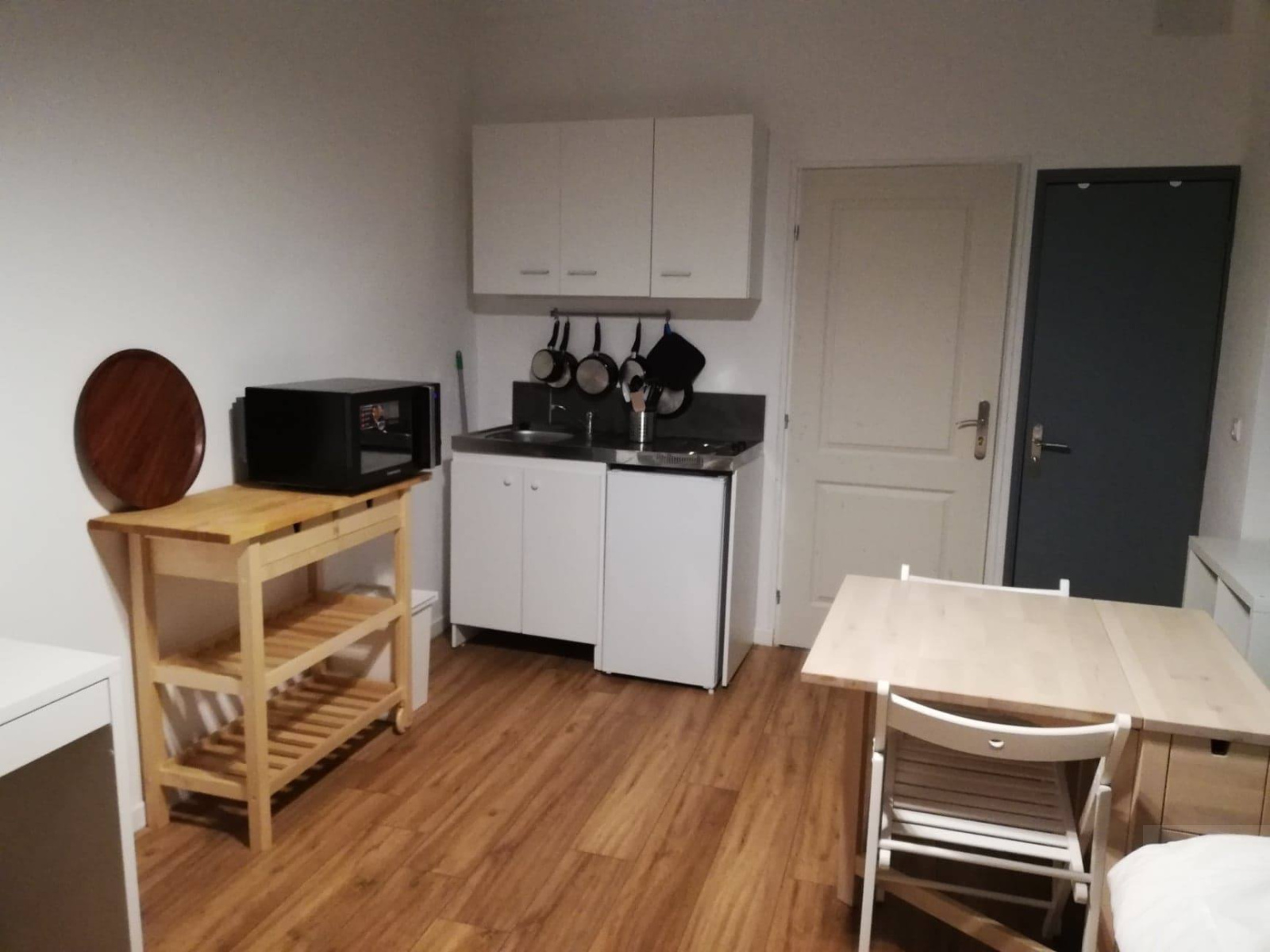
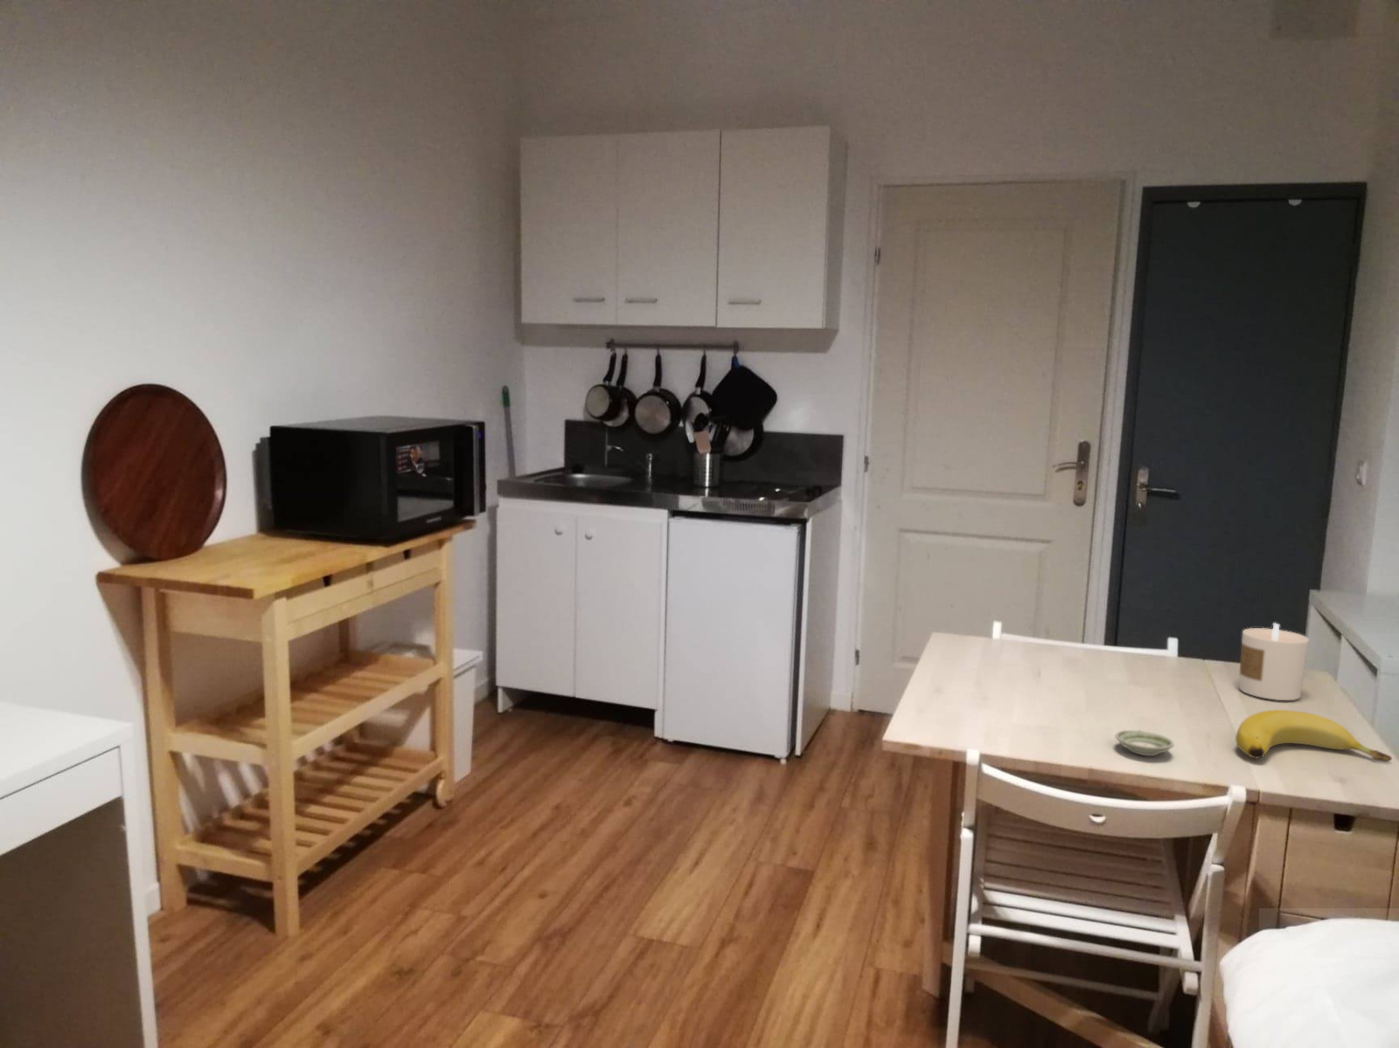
+ banana (1308, 740)
+ saucer (1143, 744)
+ candle (1272, 657)
